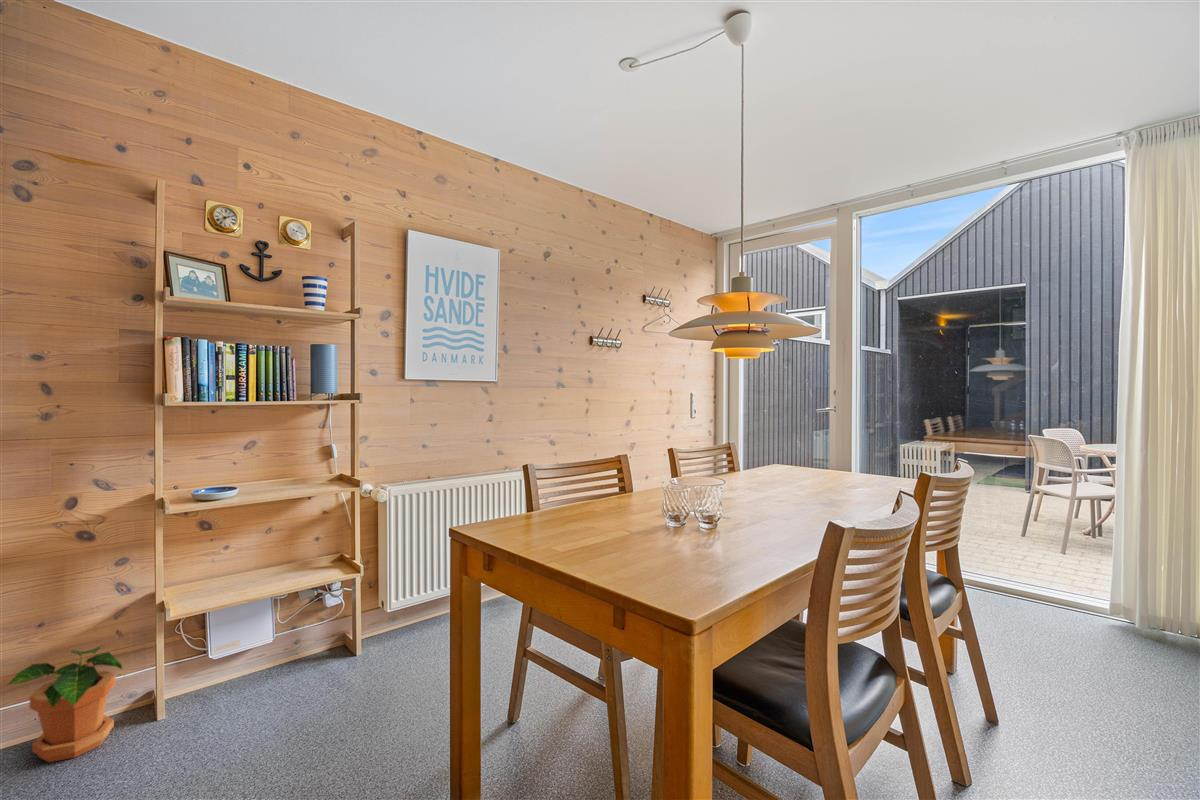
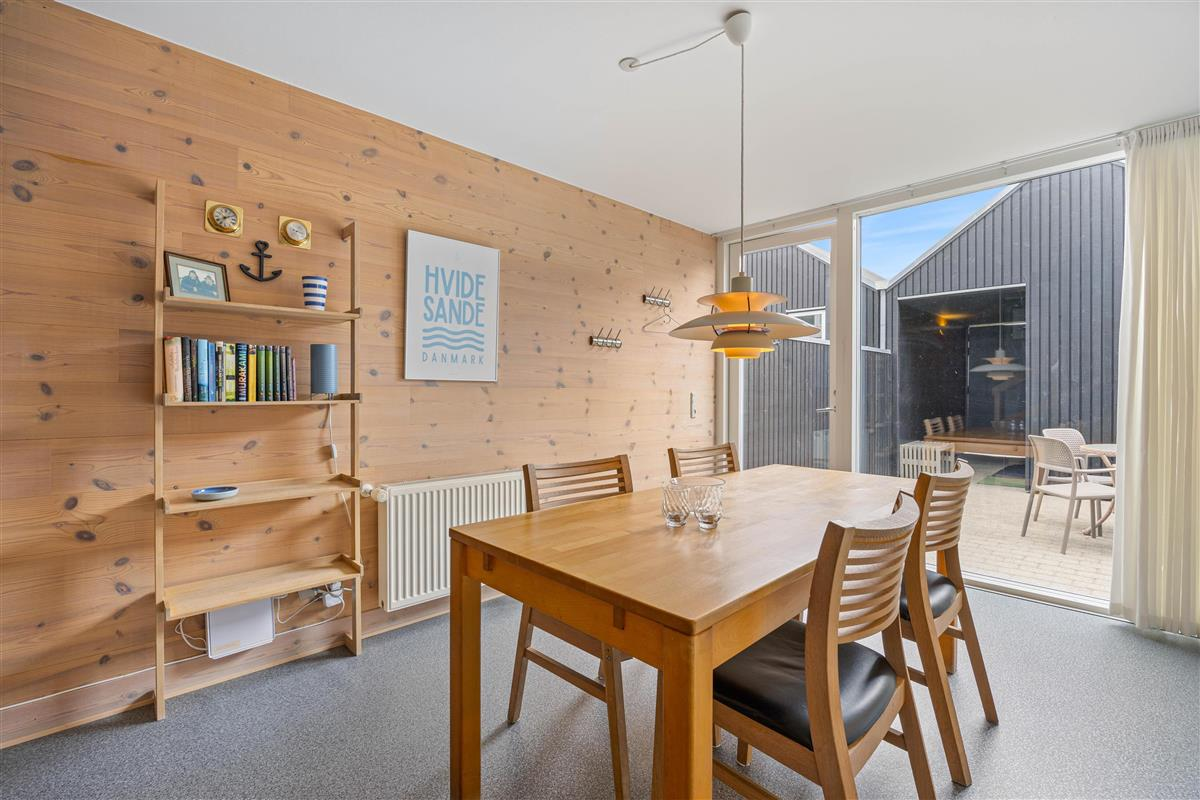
- potted plant (67, 706)
